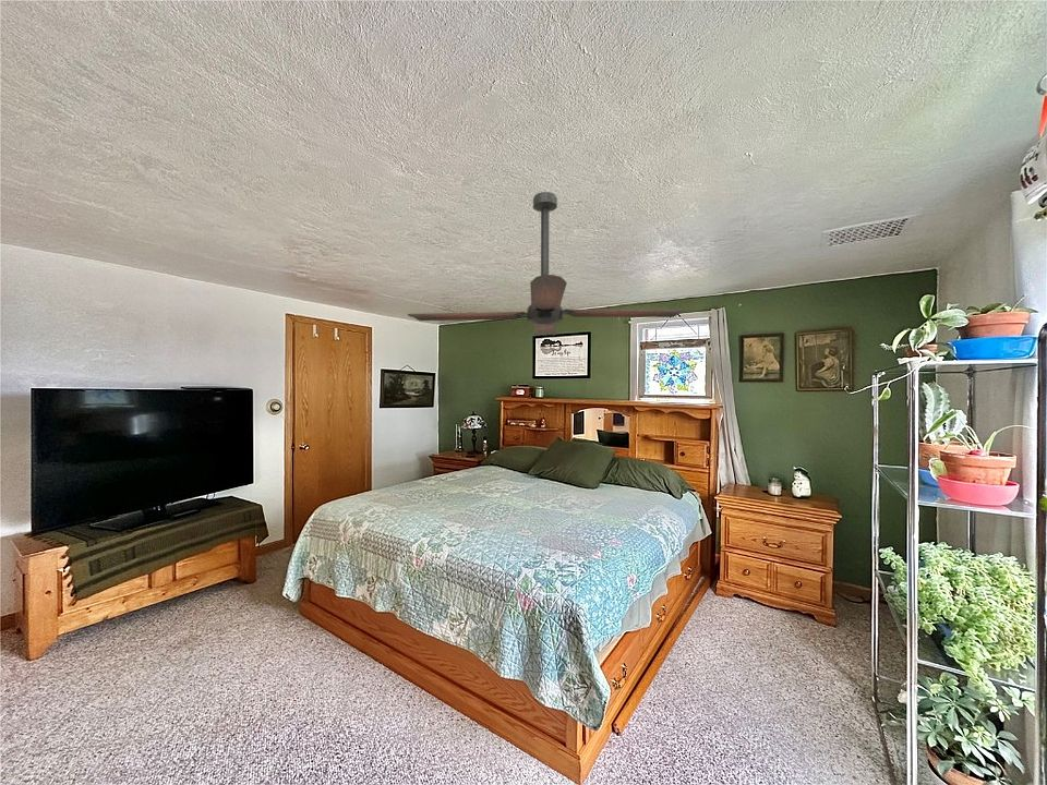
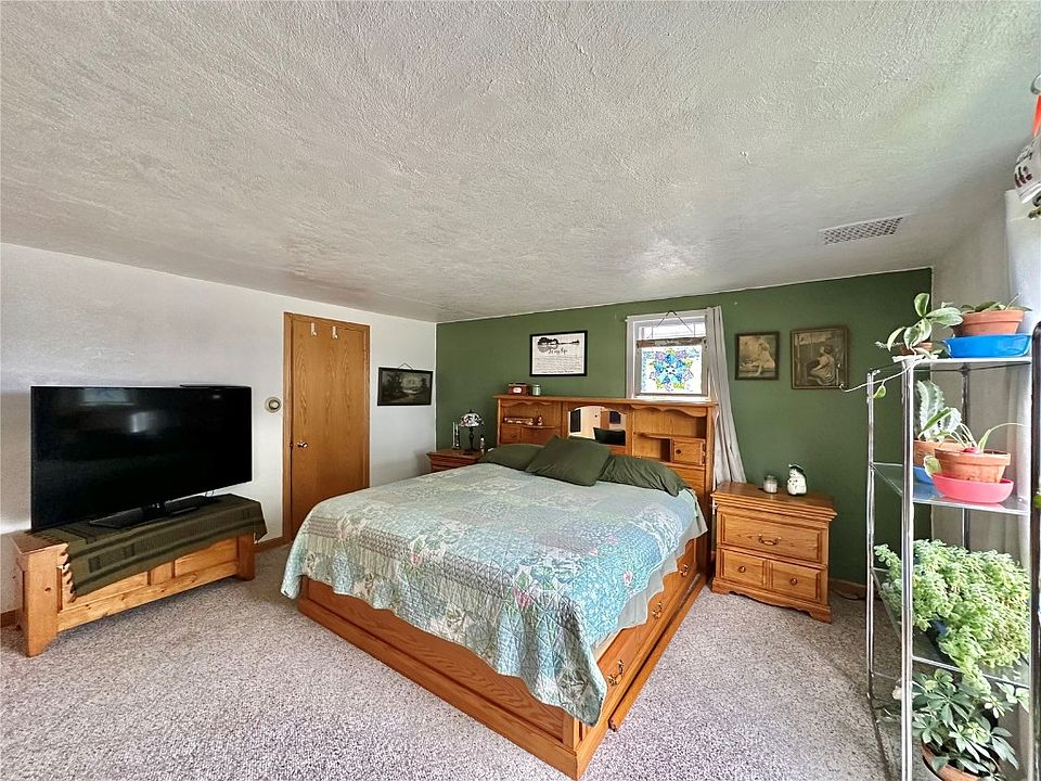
- ceiling fan (544, 261)
